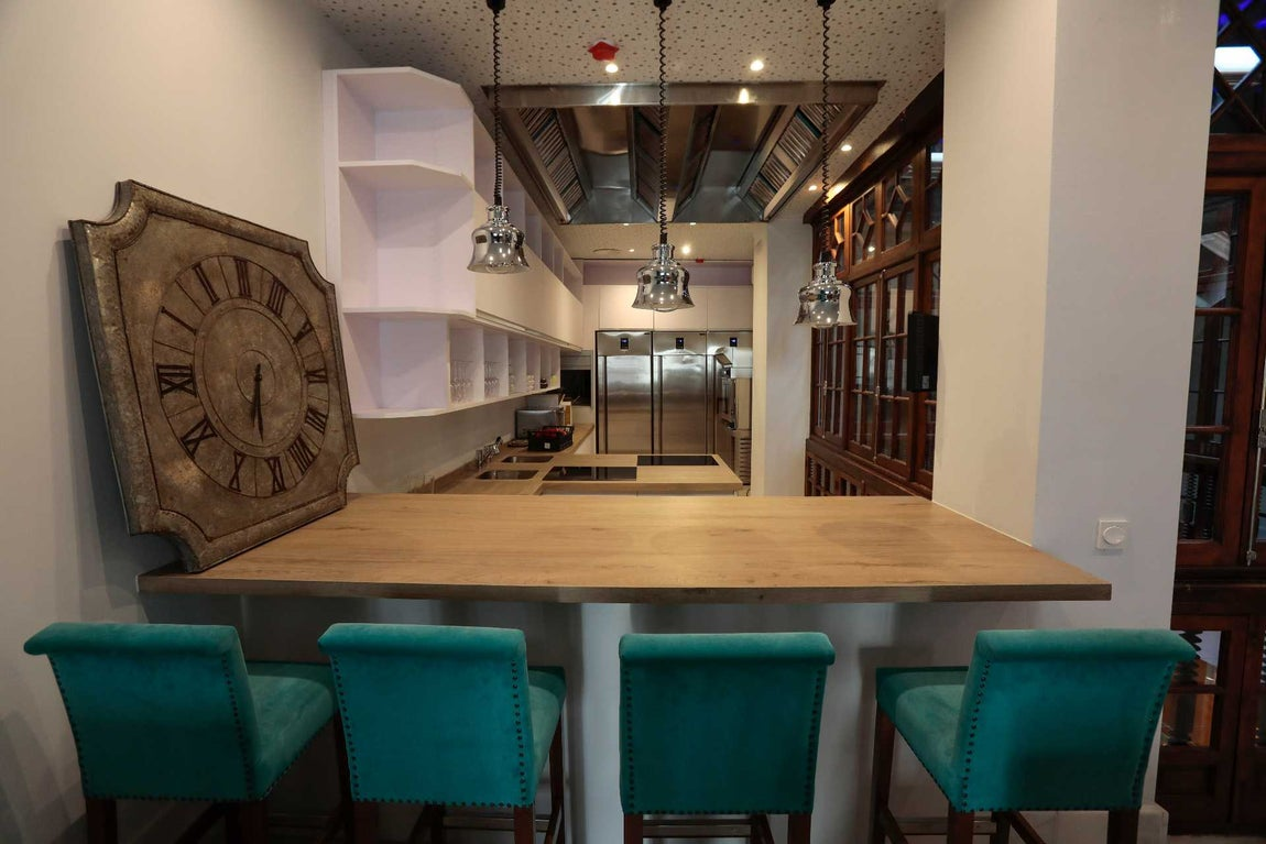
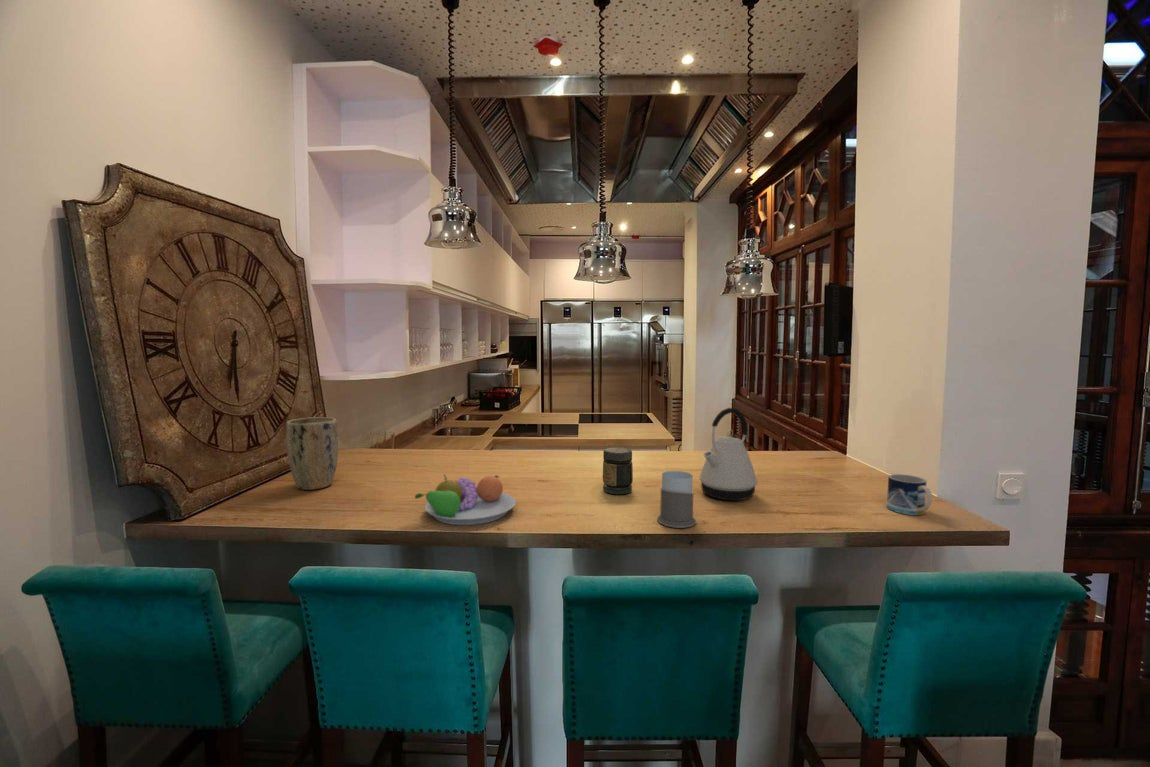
+ fruit bowl (467, 495)
+ mug (911, 496)
+ plant pot (312, 453)
+ jar (617, 470)
+ mug (678, 496)
+ kettle (727, 451)
